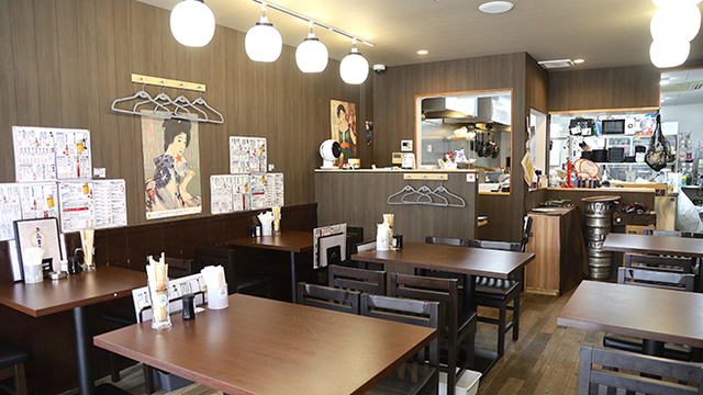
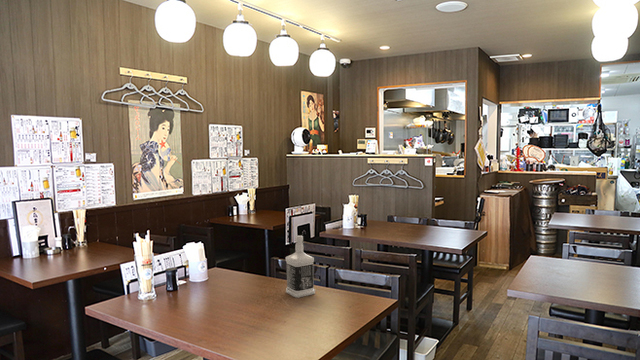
+ bottle (299, 264)
